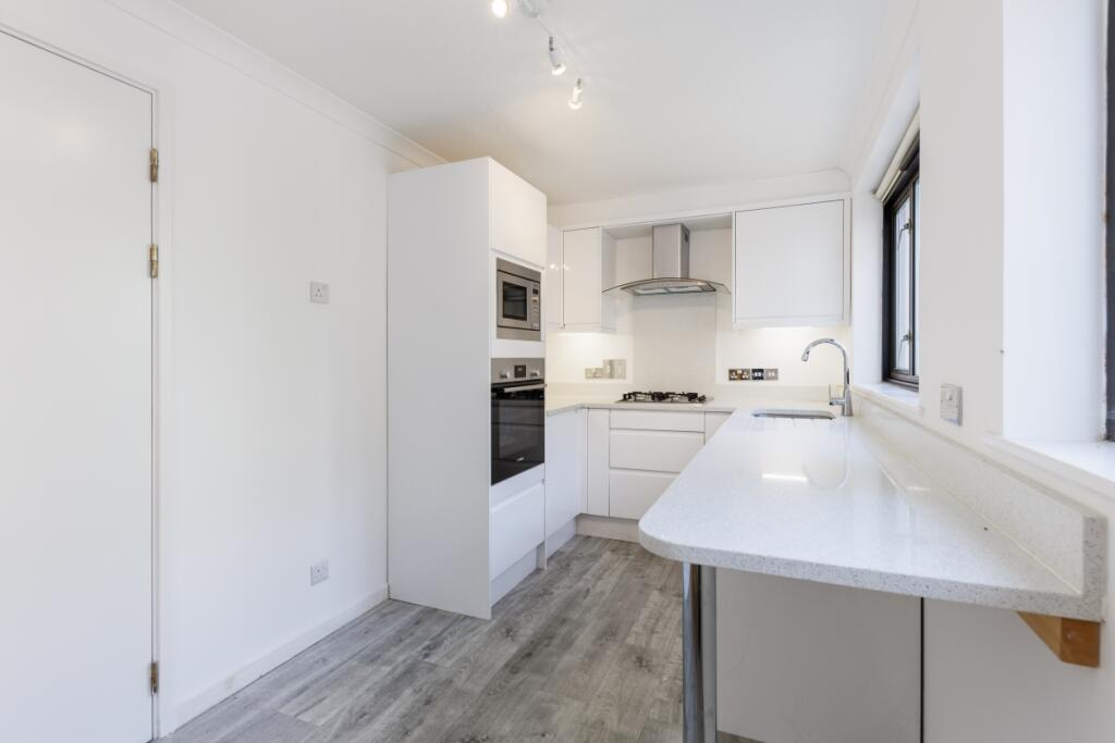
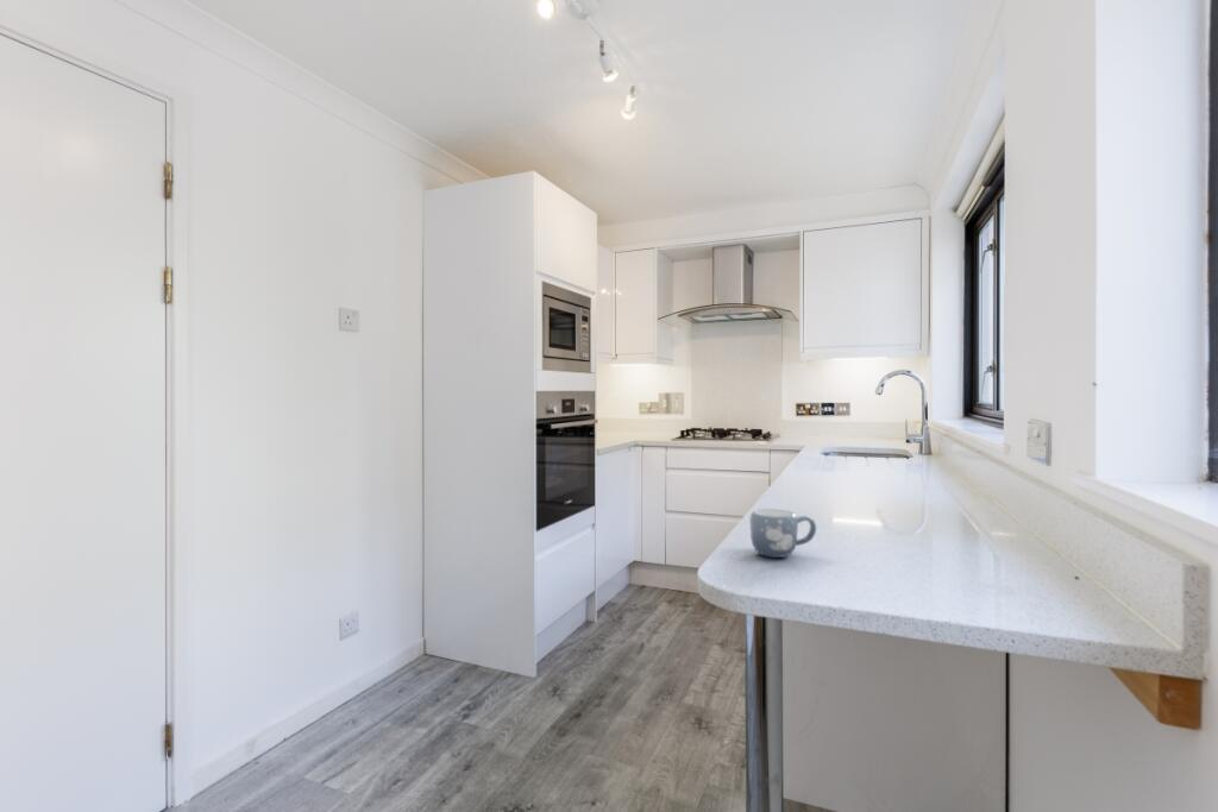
+ mug (783, 533)
